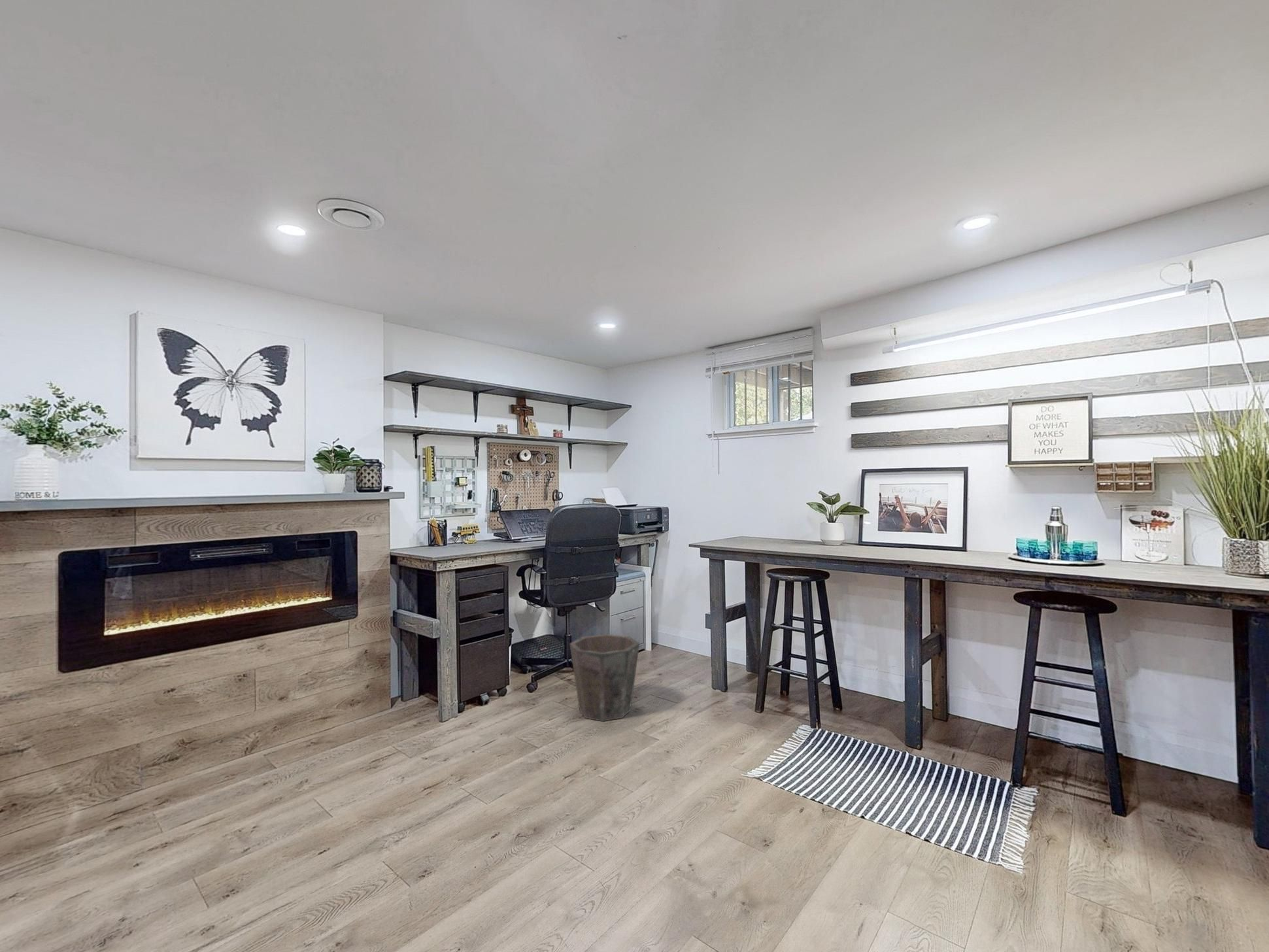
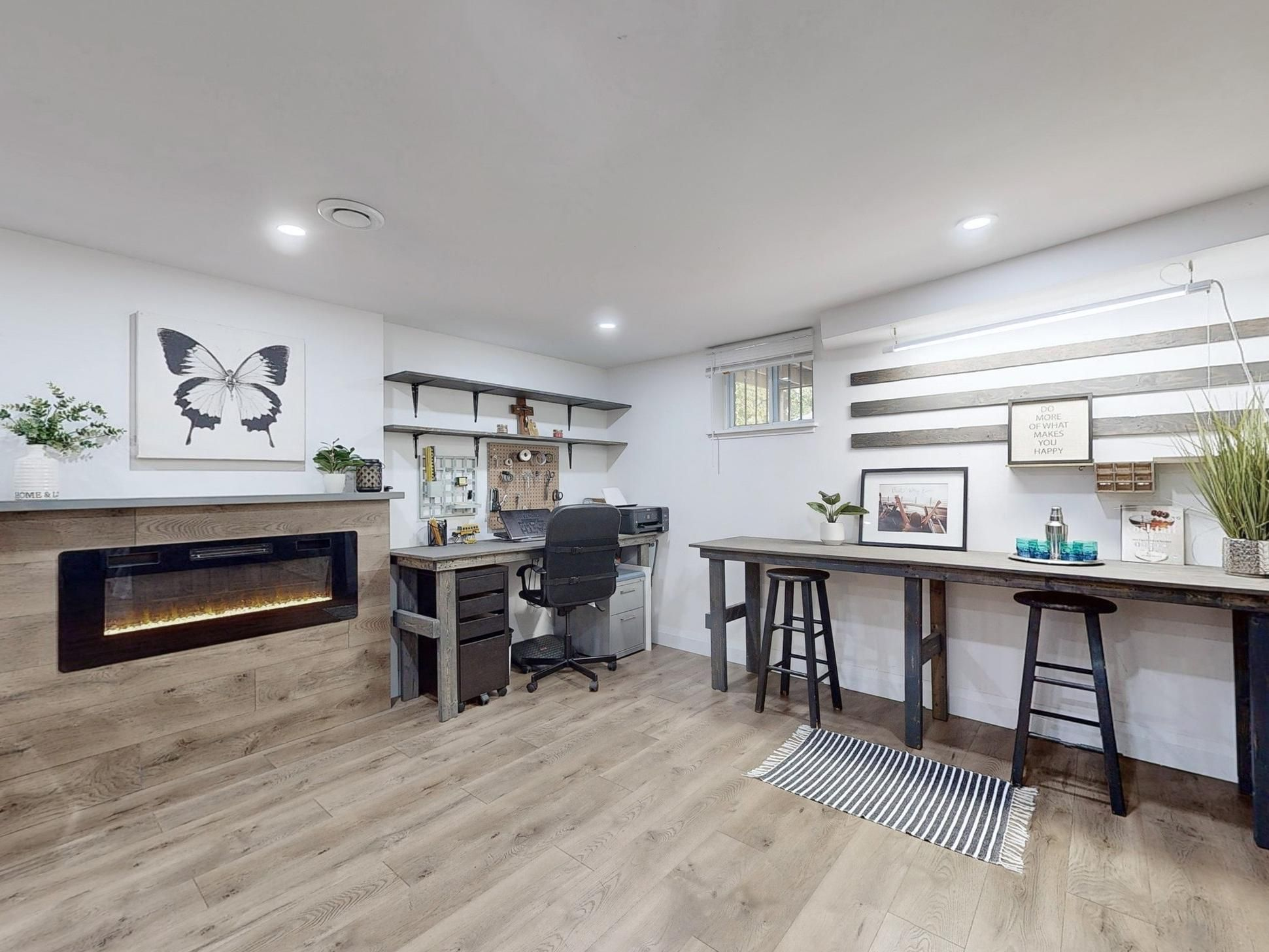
- waste bin (605, 677)
